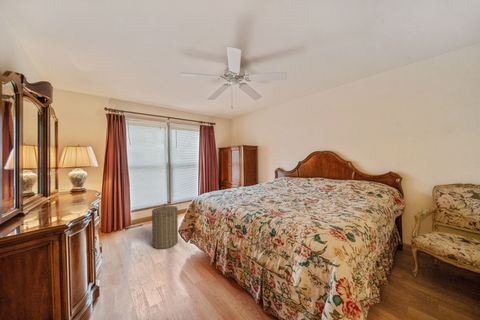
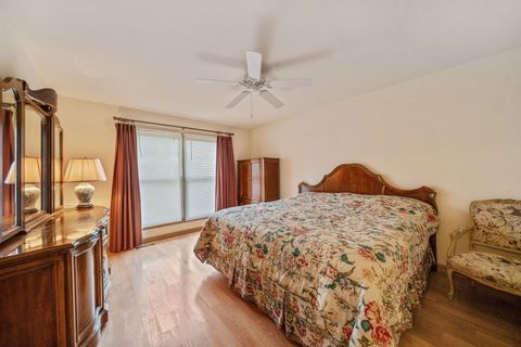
- laundry hamper (165, 223)
